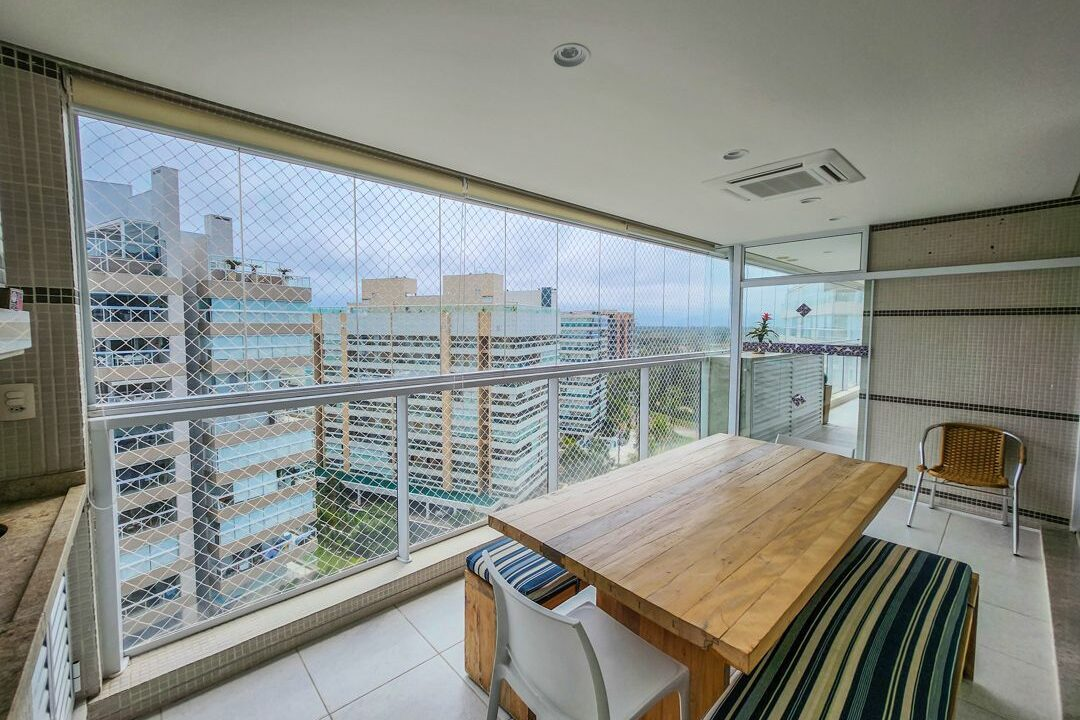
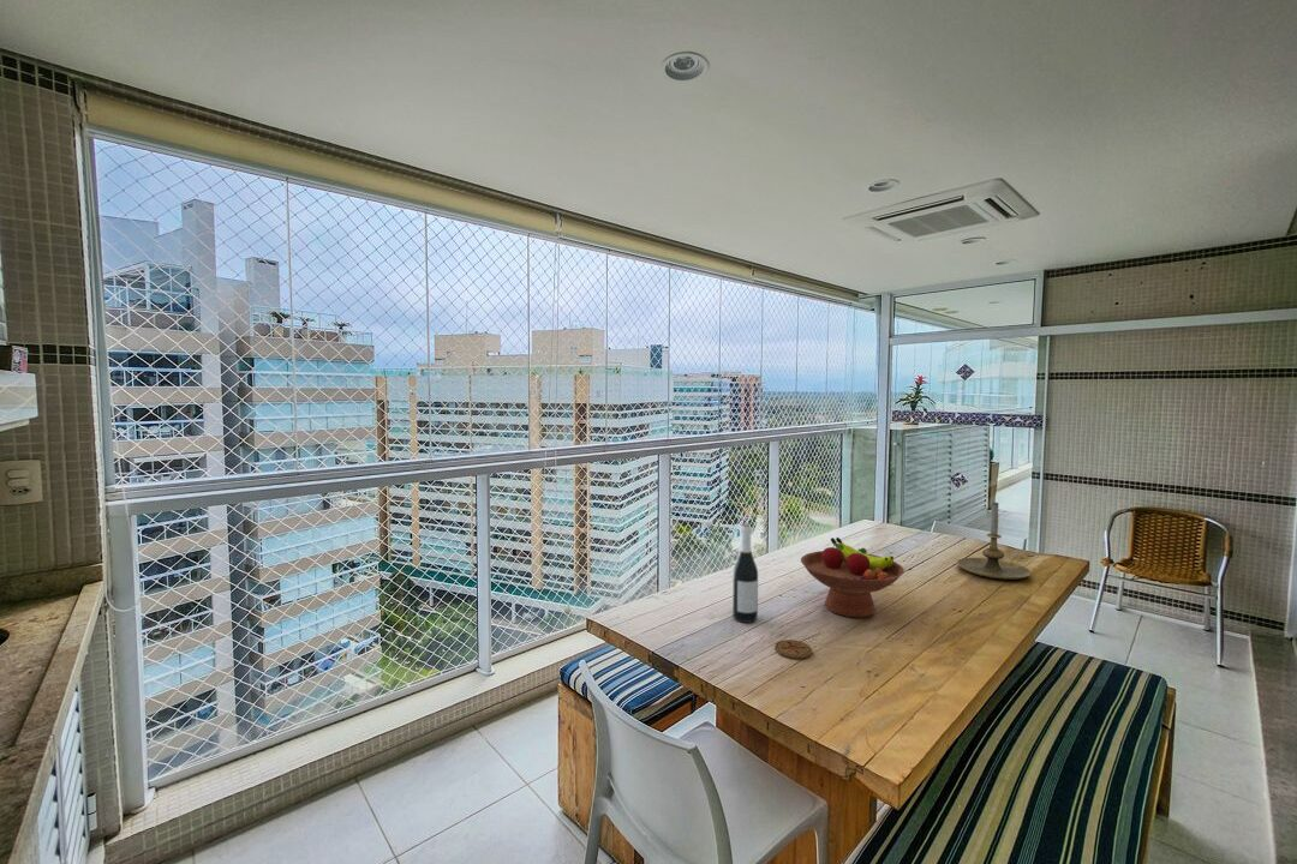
+ fruit bowl (850, 577)
+ candle holder (993, 536)
+ wine bottle (745, 571)
+ coaster (793, 648)
